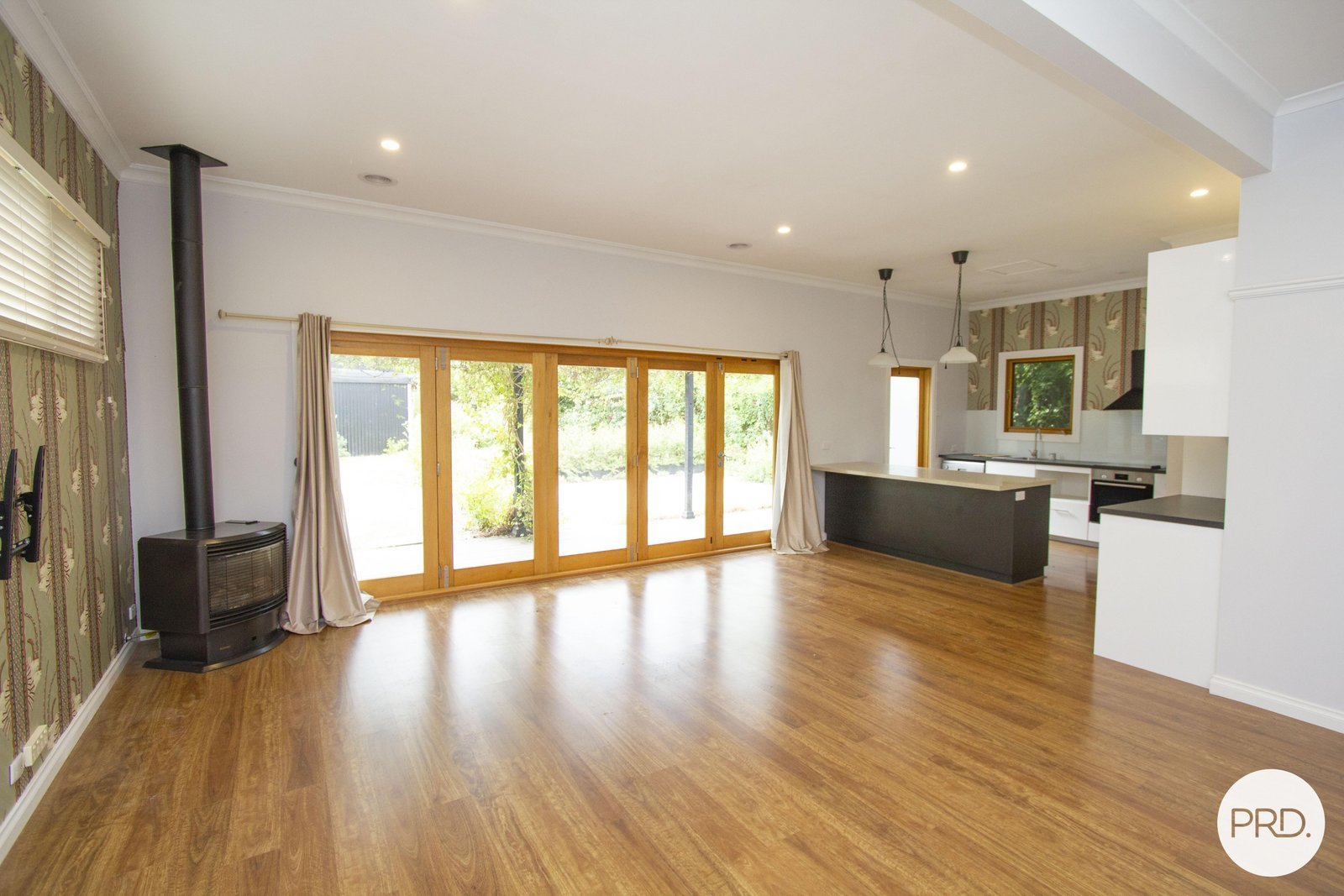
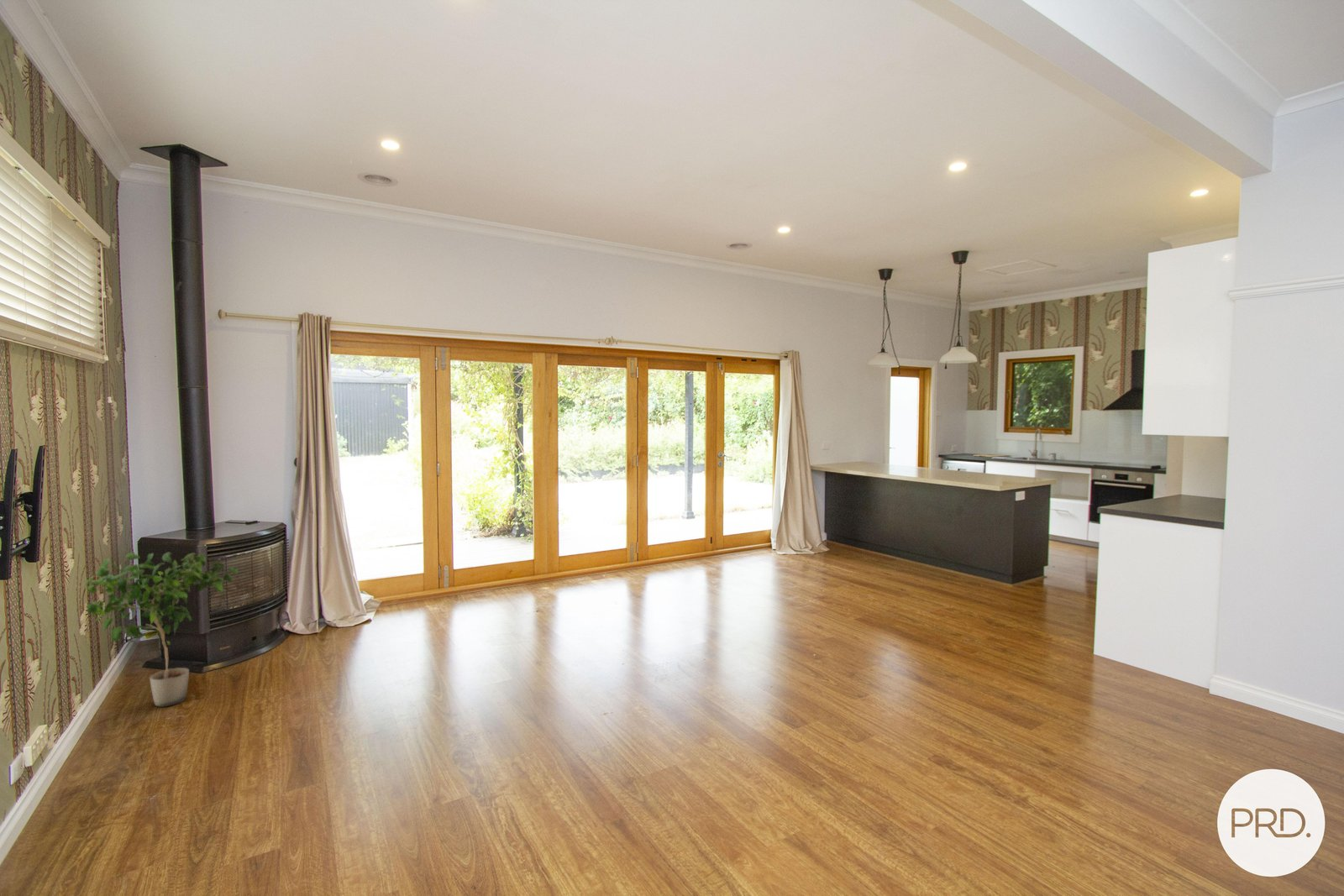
+ potted plant (165, 629)
